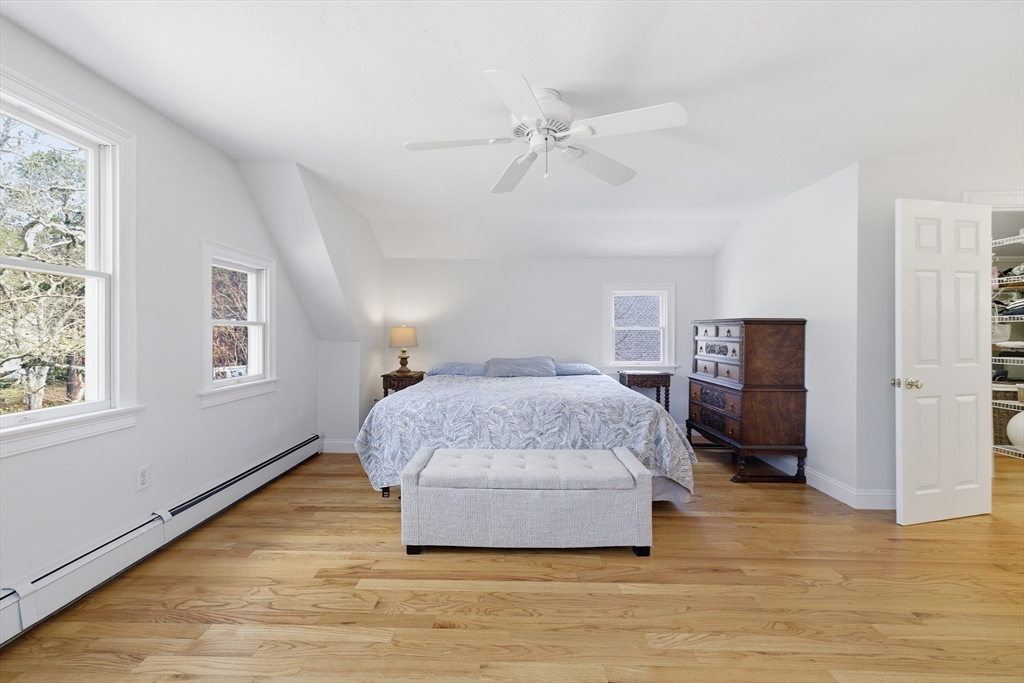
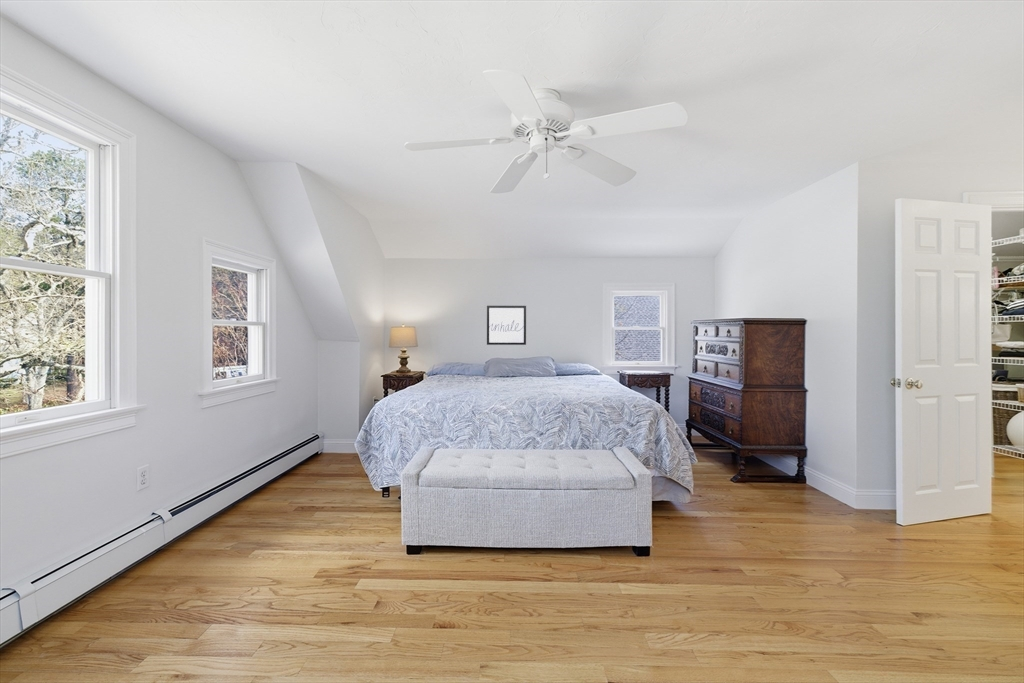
+ wall art (506, 325)
